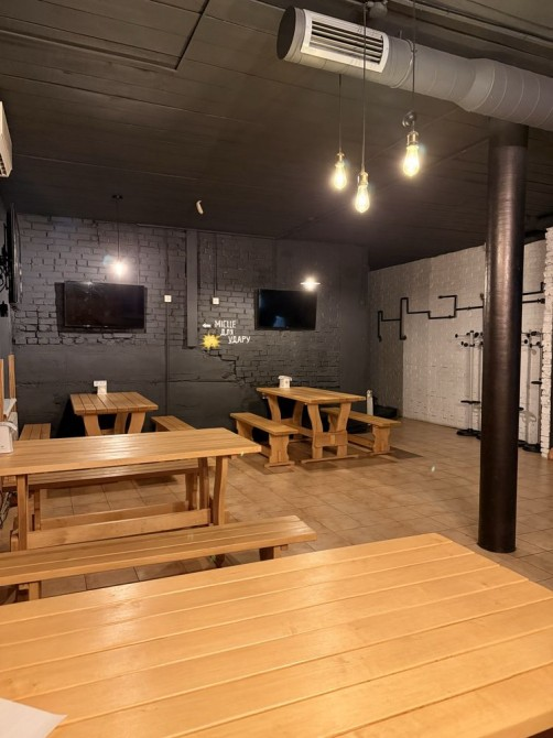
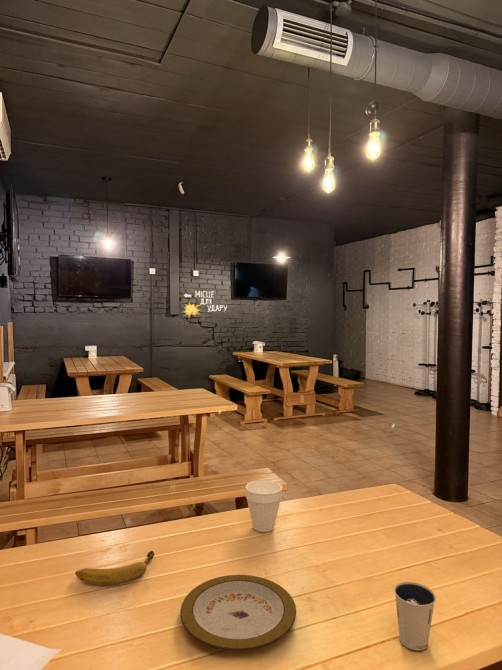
+ fruit (115, 568)
+ plate (238, 611)
+ dixie cup (414, 617)
+ cup (263, 507)
